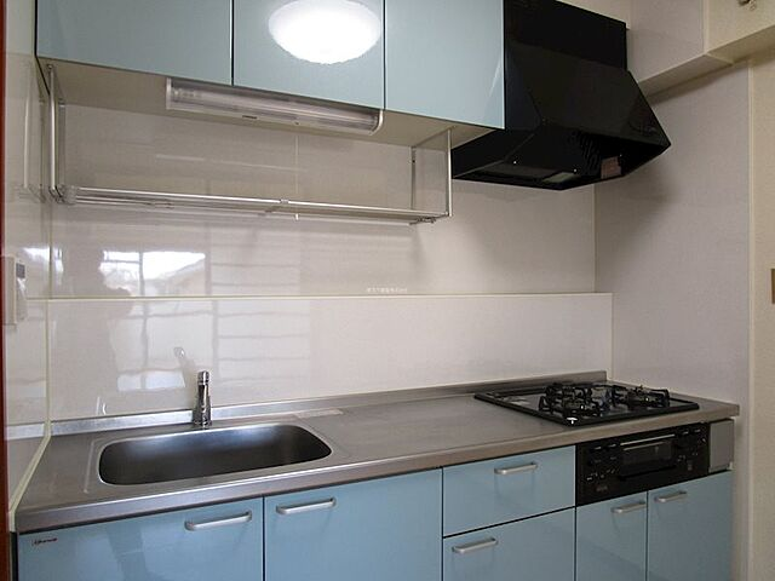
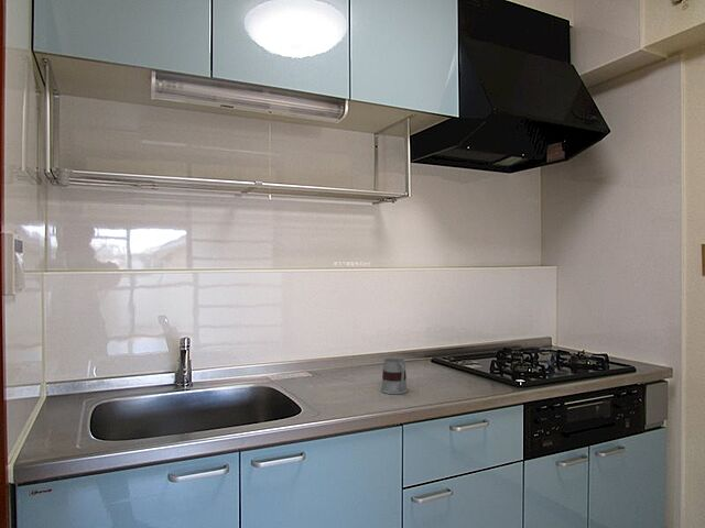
+ mug (395, 376)
